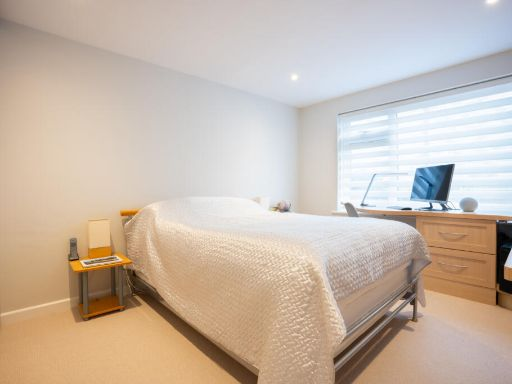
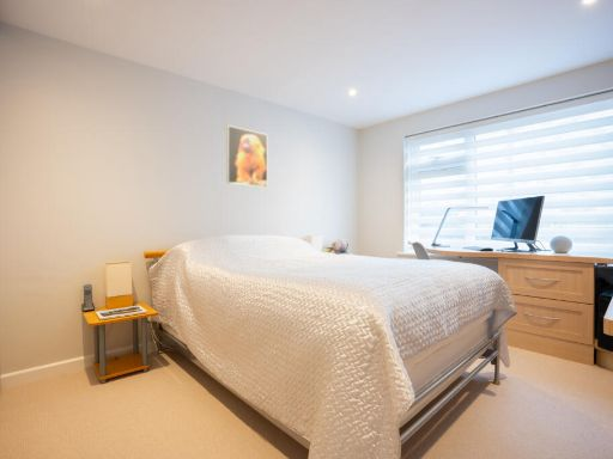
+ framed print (248, 158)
